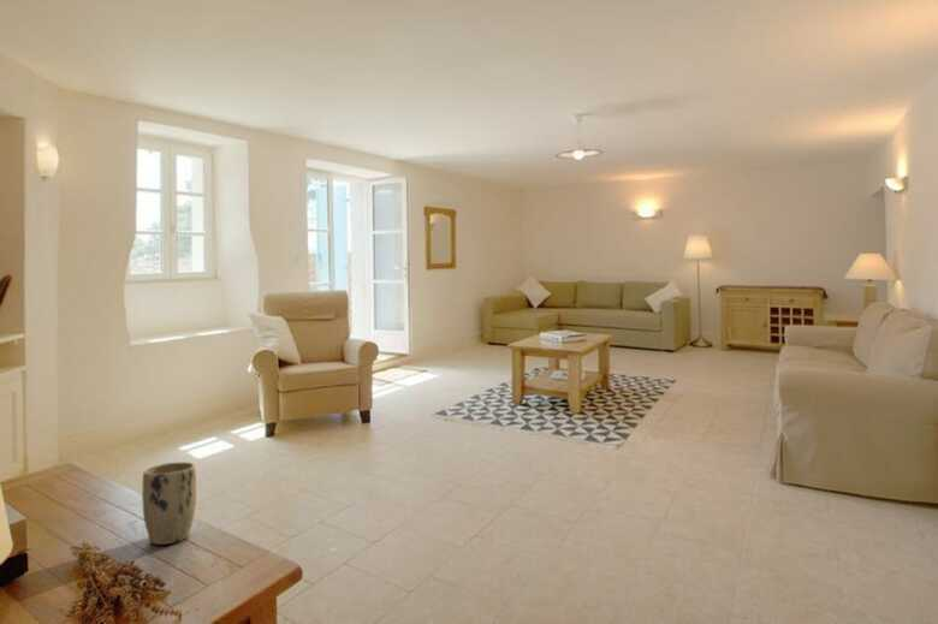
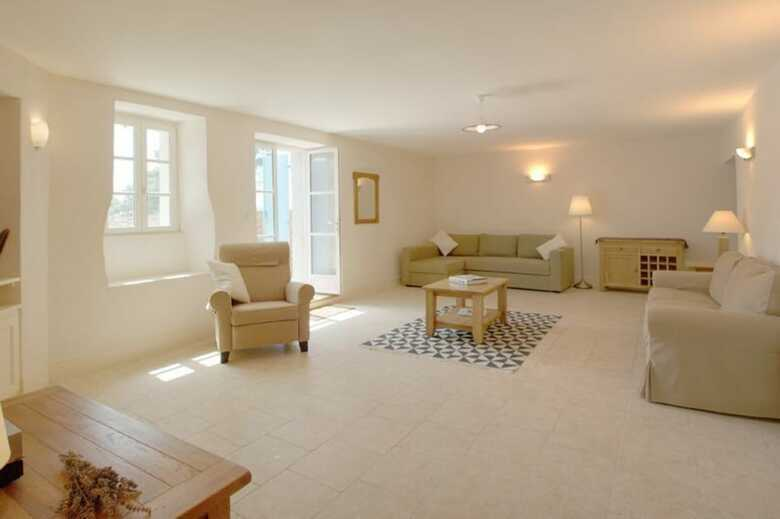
- plant pot (170, 503)
